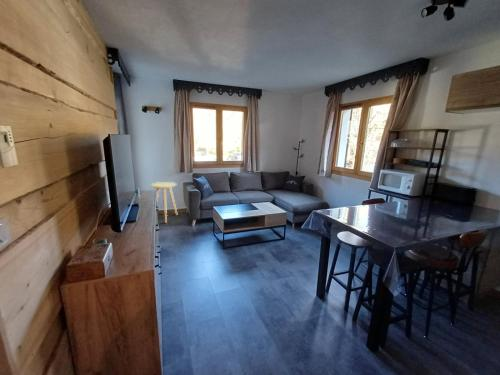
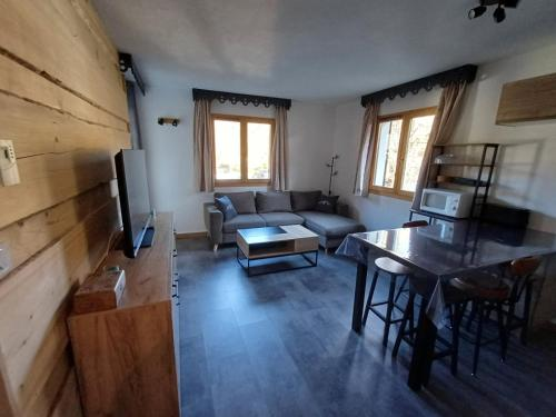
- side table (164, 201)
